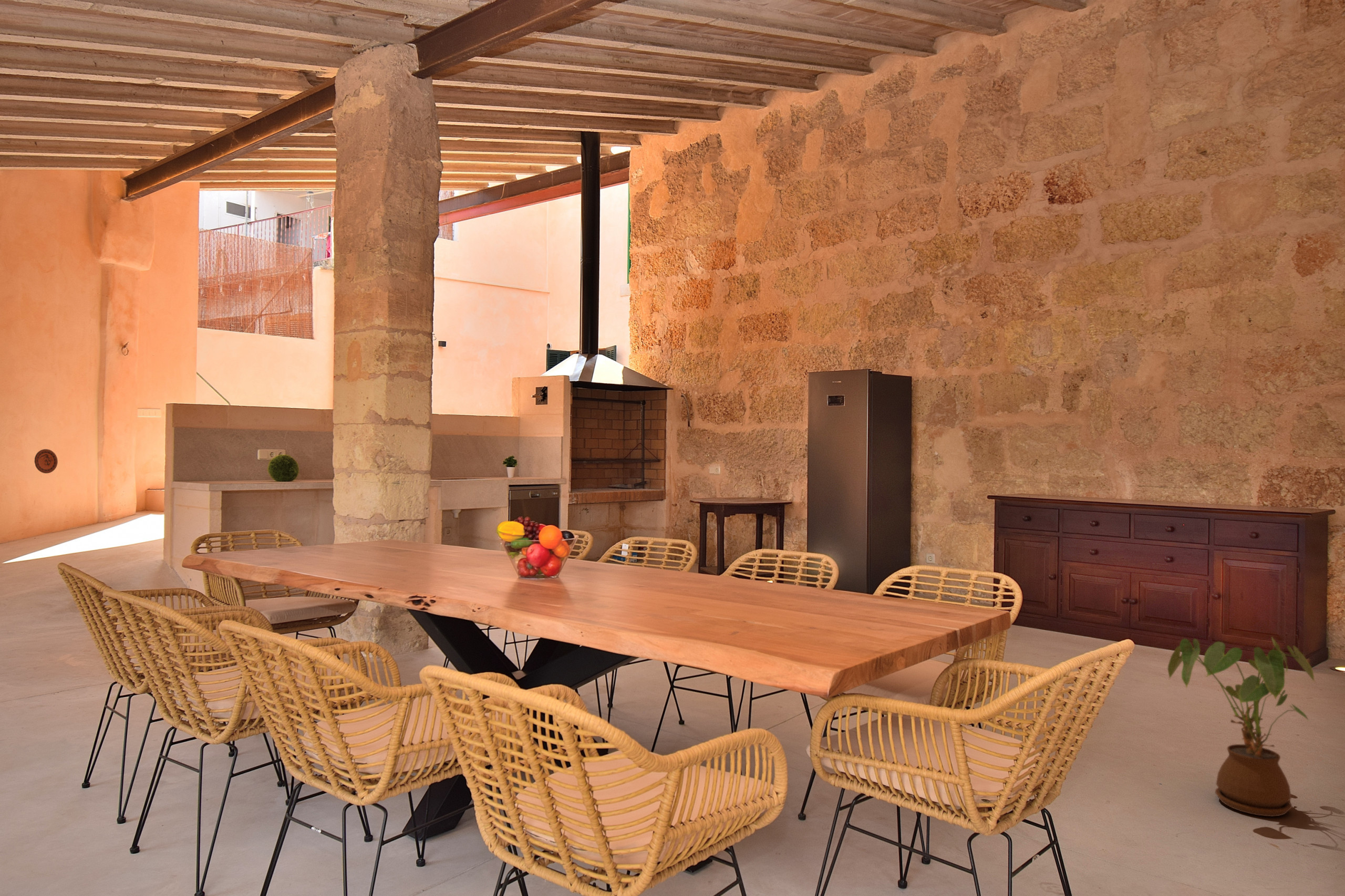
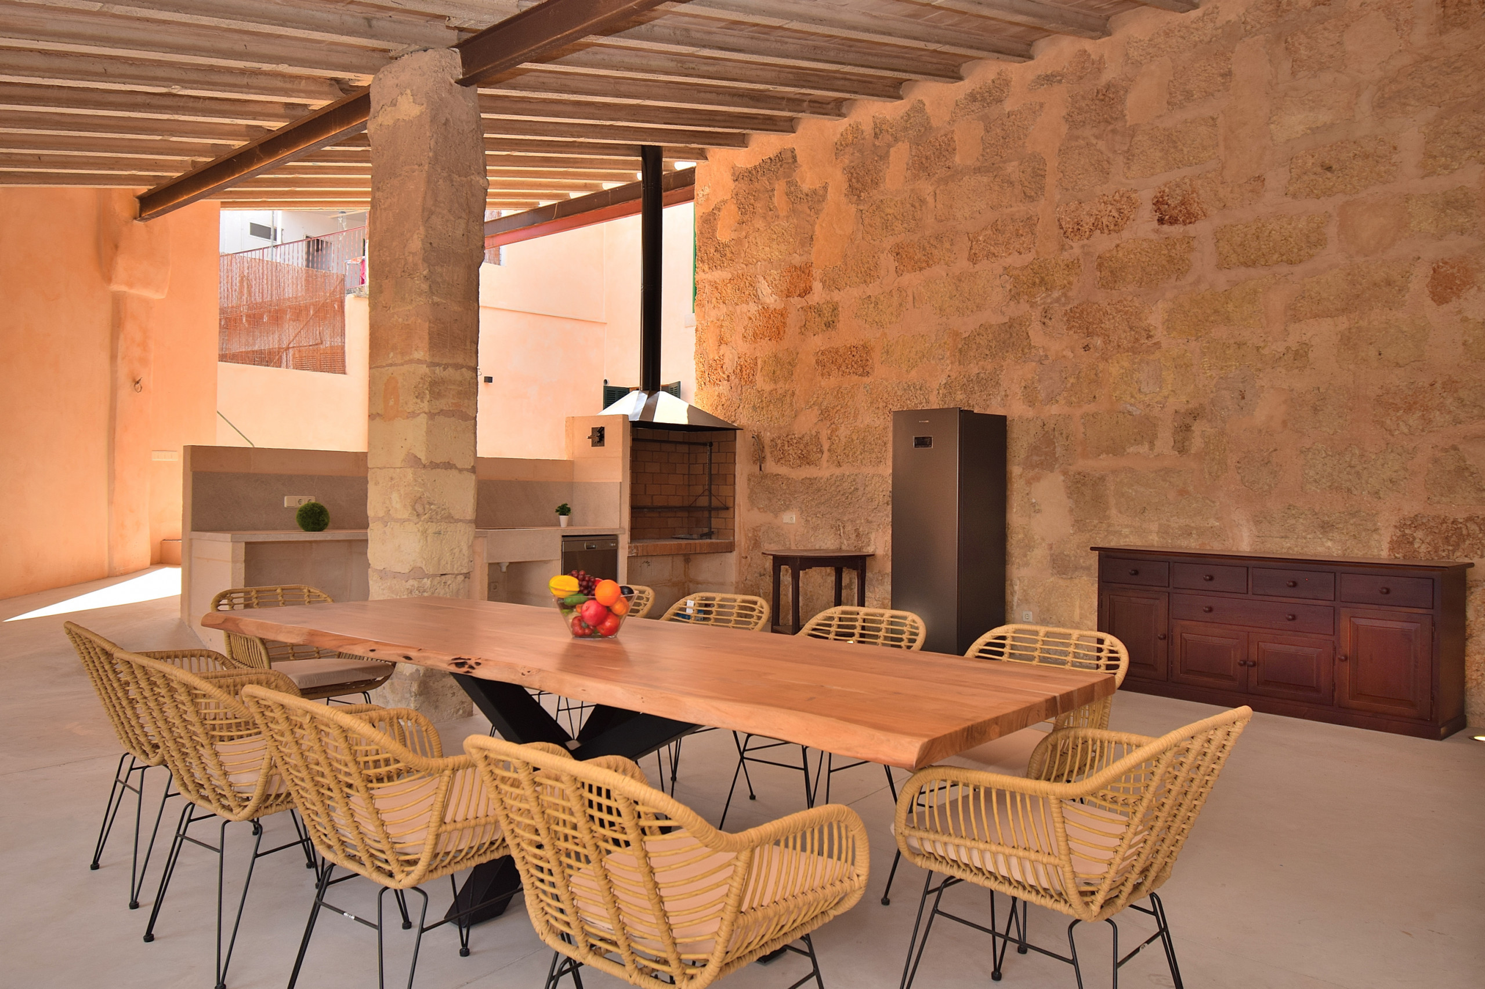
- decorative plate (46, 461)
- house plant (1238, 717)
